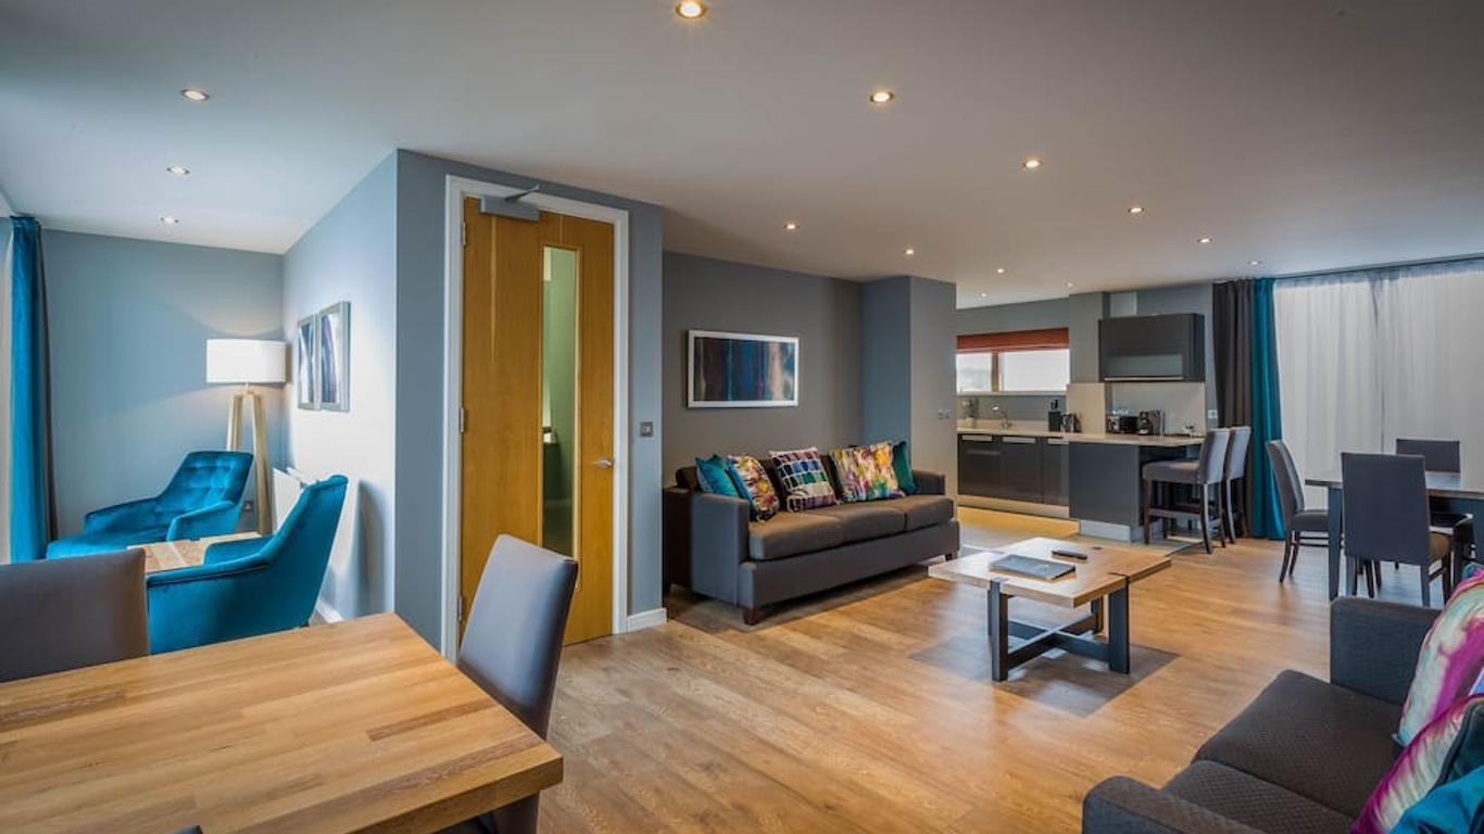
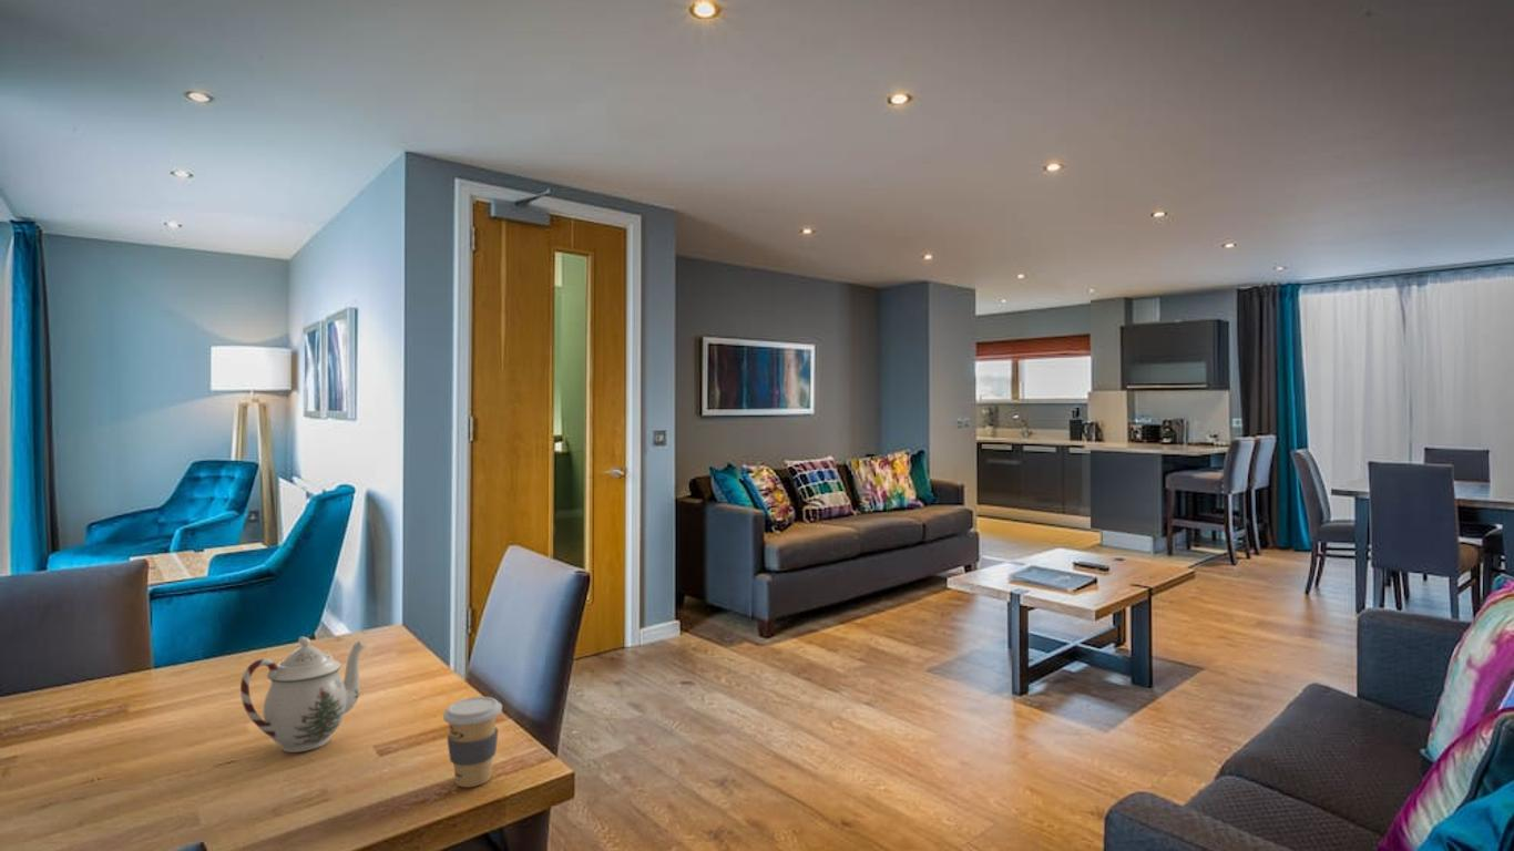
+ coffee cup (473, 741)
+ teapot (308, 688)
